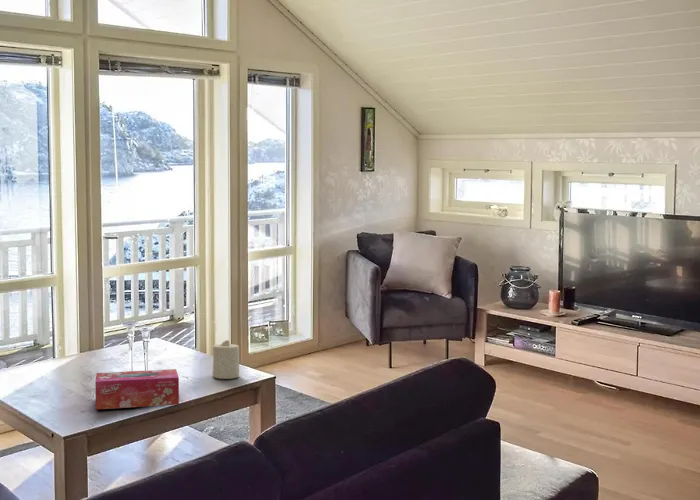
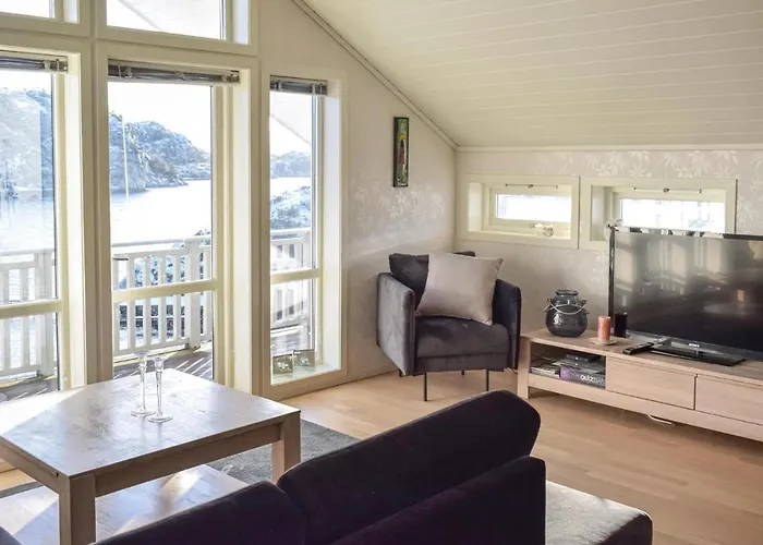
- tissue box (137, 388)
- candle (225, 357)
